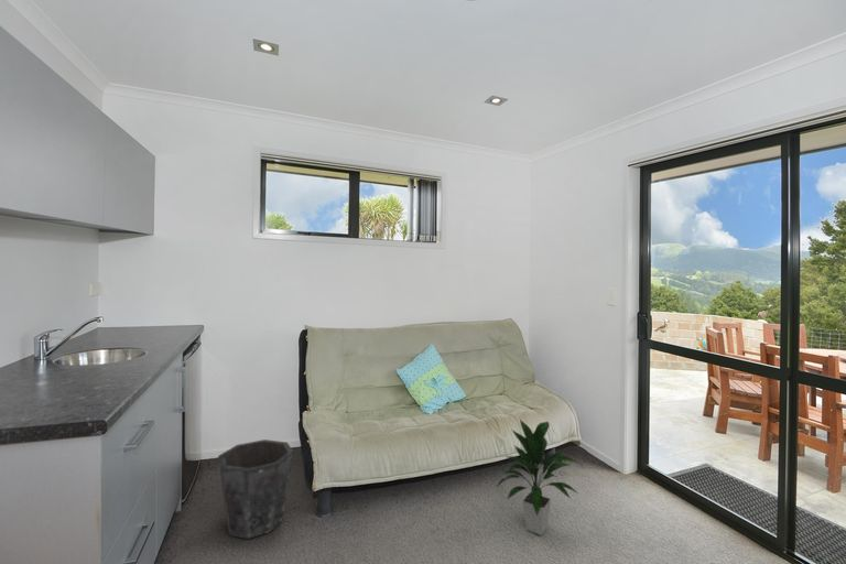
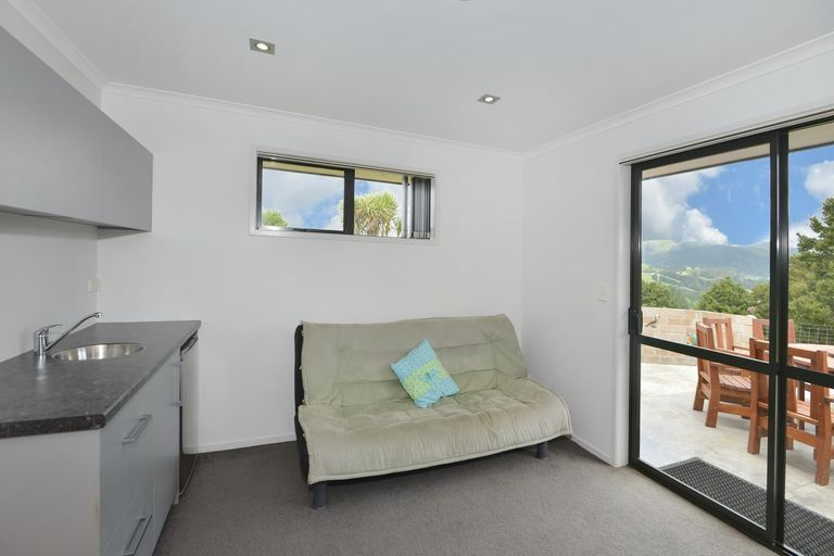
- waste bin (256, 487)
- indoor plant (534, 473)
